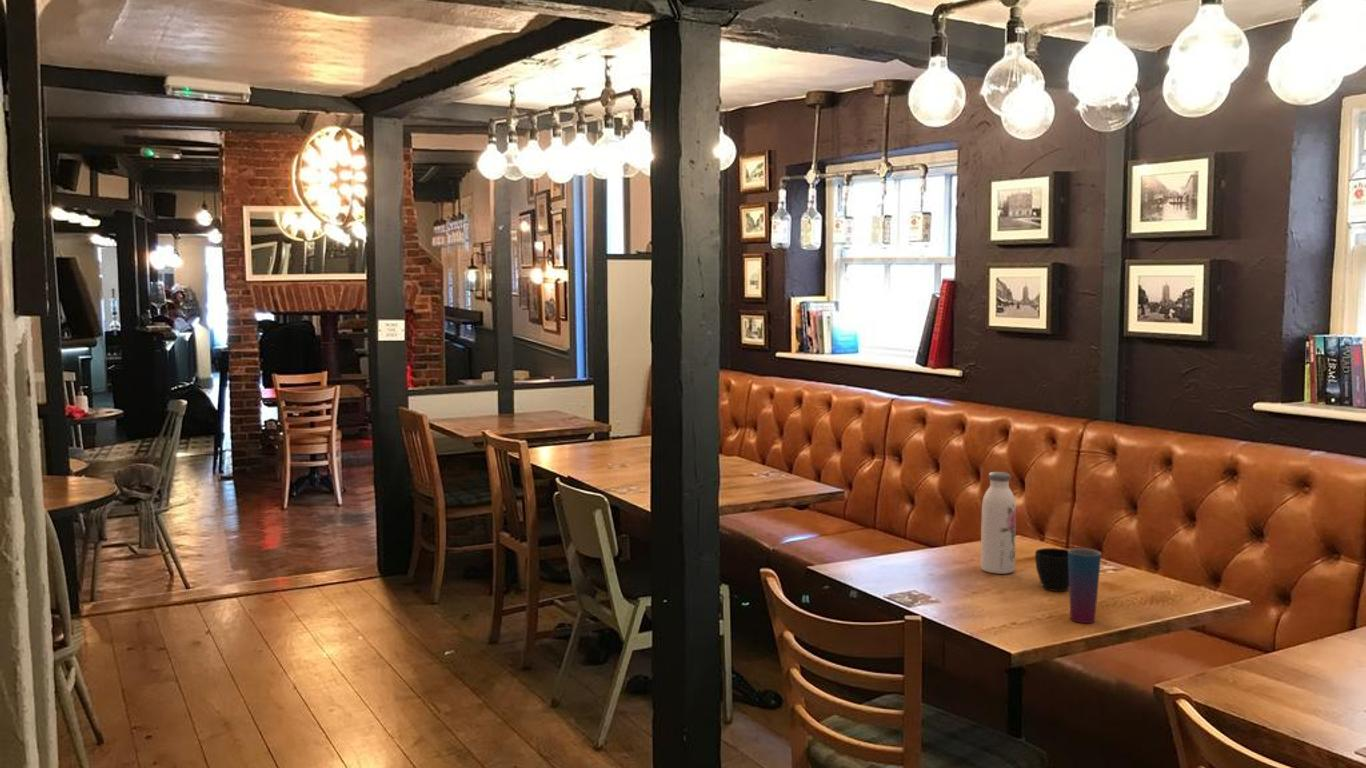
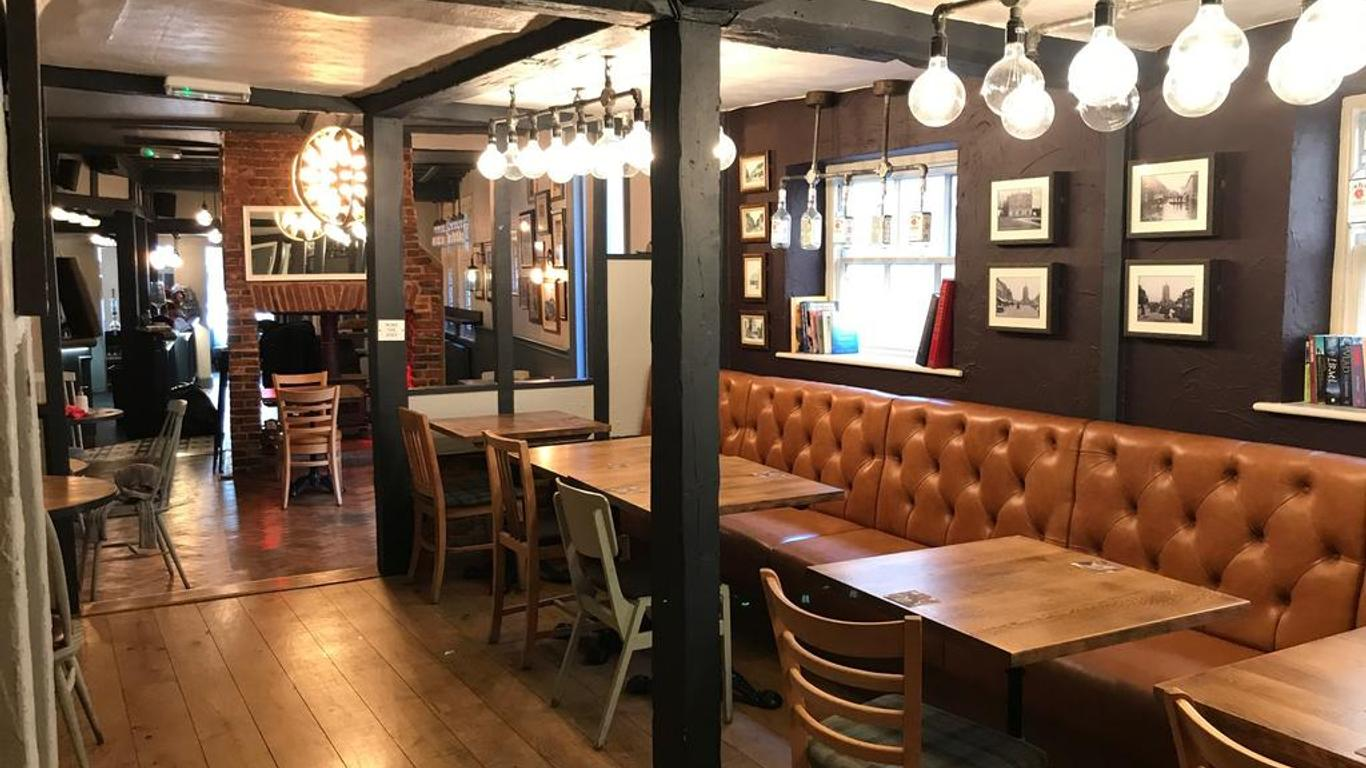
- cup (1059, 570)
- water bottle (998, 521)
- cup (1083, 585)
